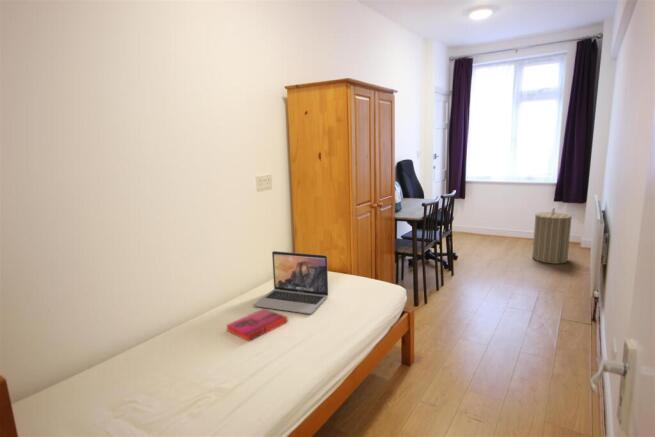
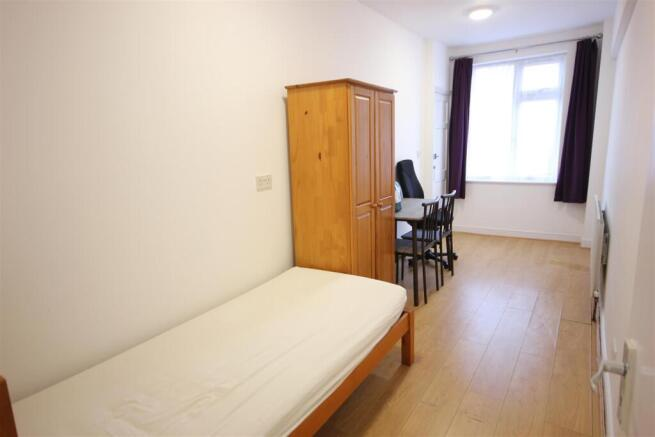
- hardback book (257, 323)
- laptop (290, 280)
- laundry hamper (551, 233)
